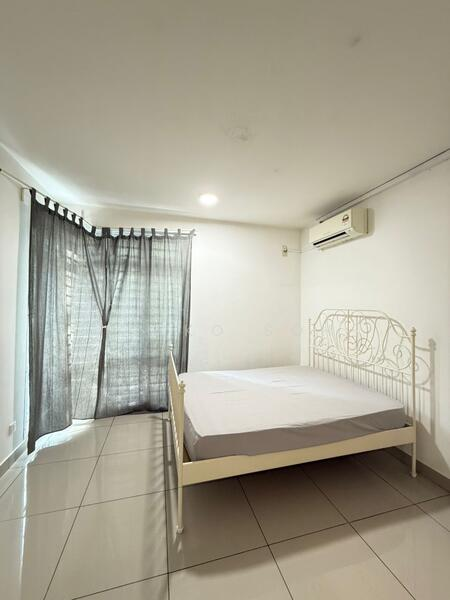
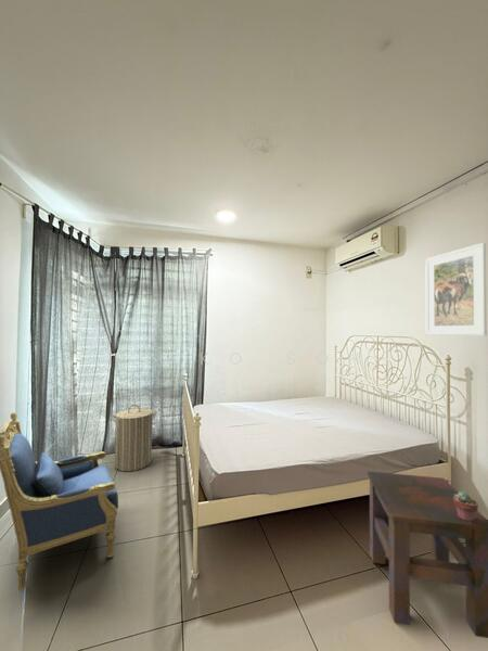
+ armchair (62, 472)
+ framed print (452, 293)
+ side table (421, 533)
+ laundry hamper (133, 433)
+ potted succulent (465, 505)
